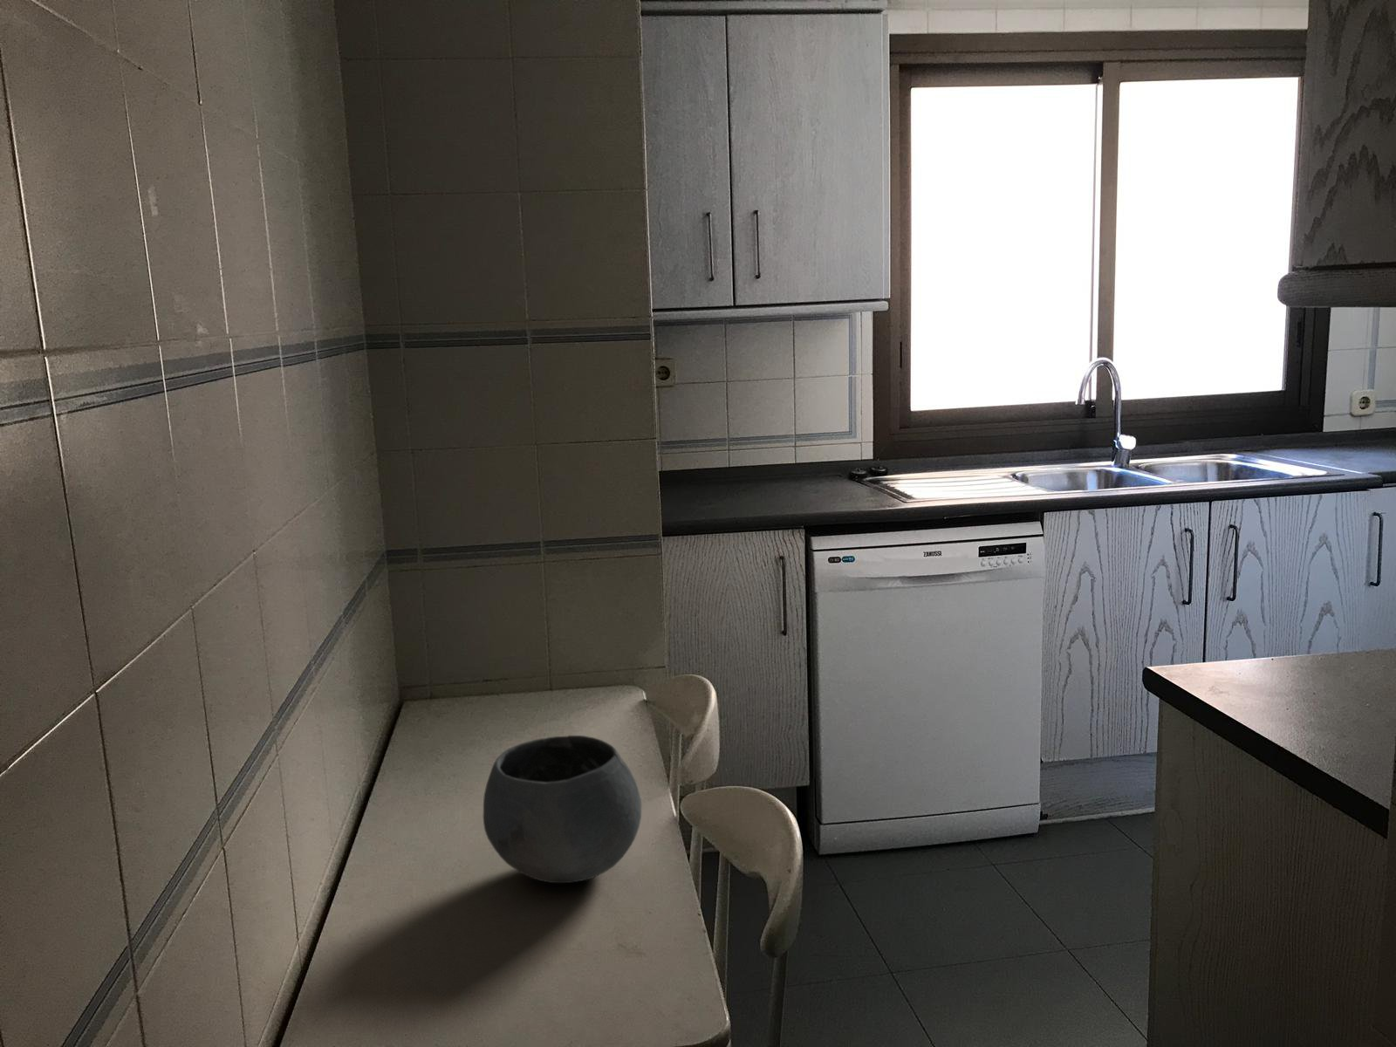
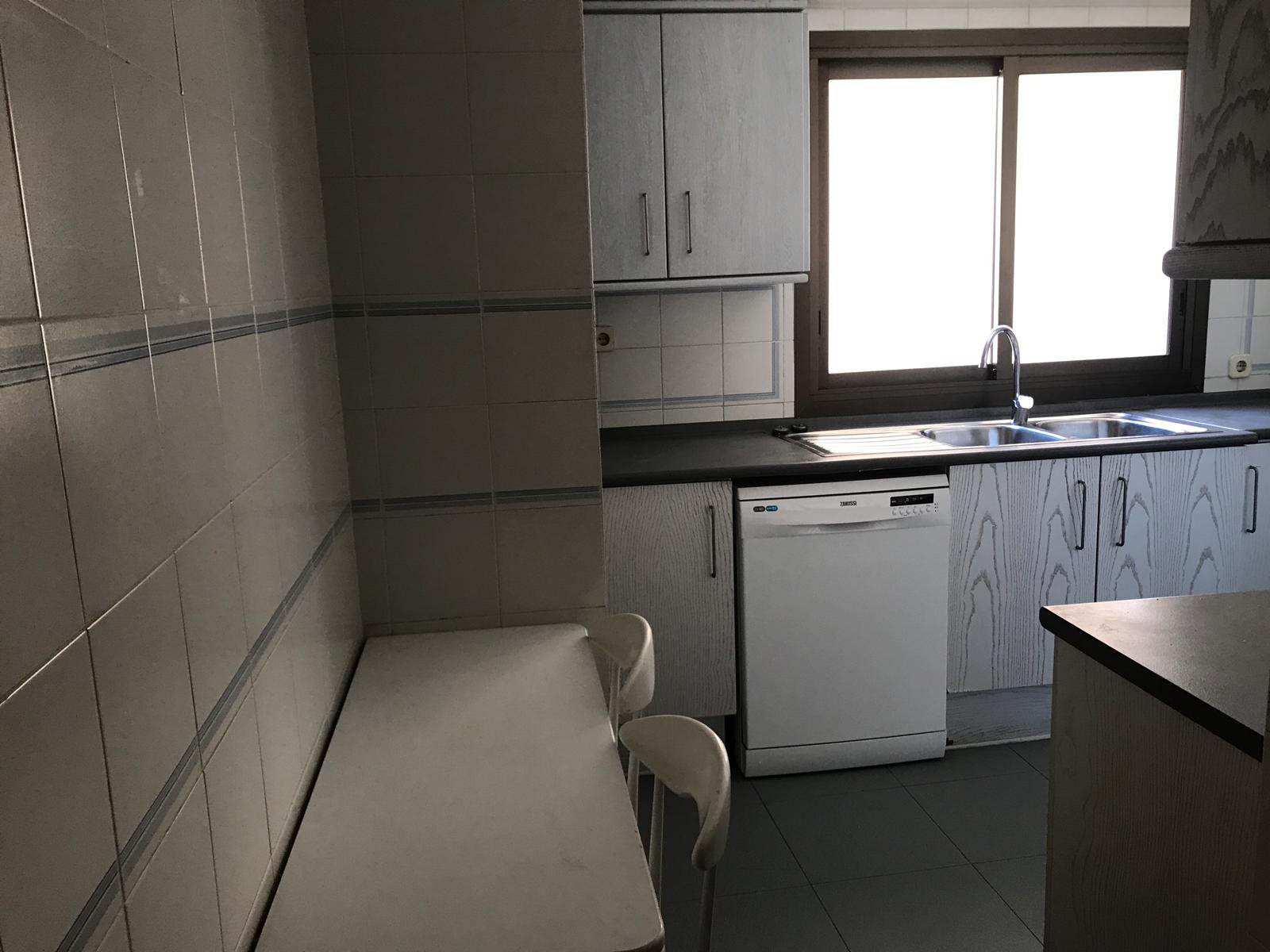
- bowl (563, 813)
